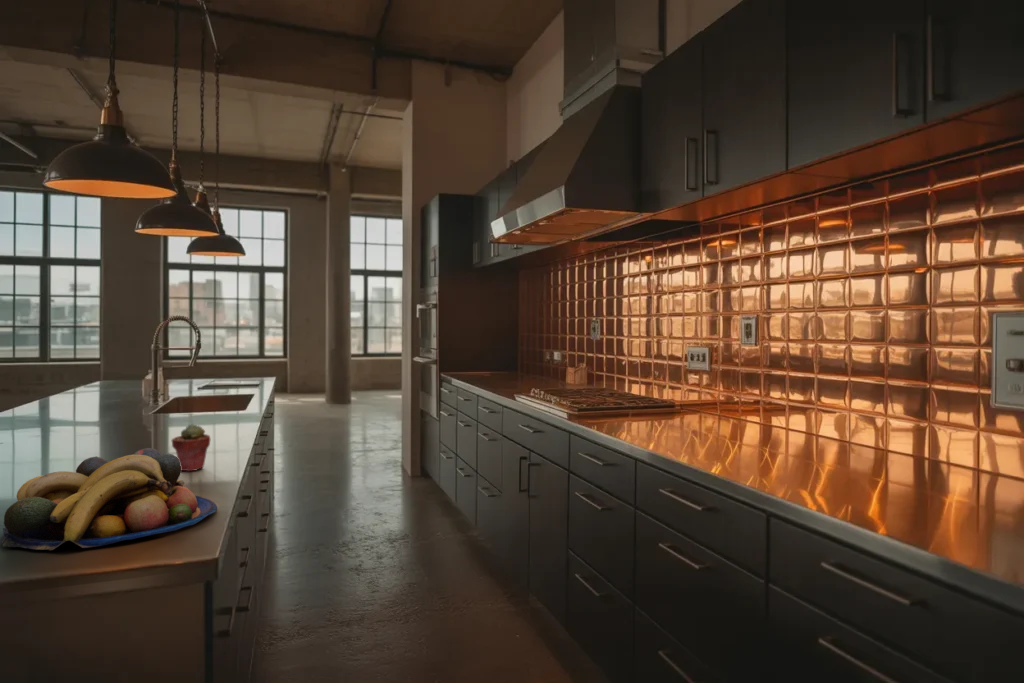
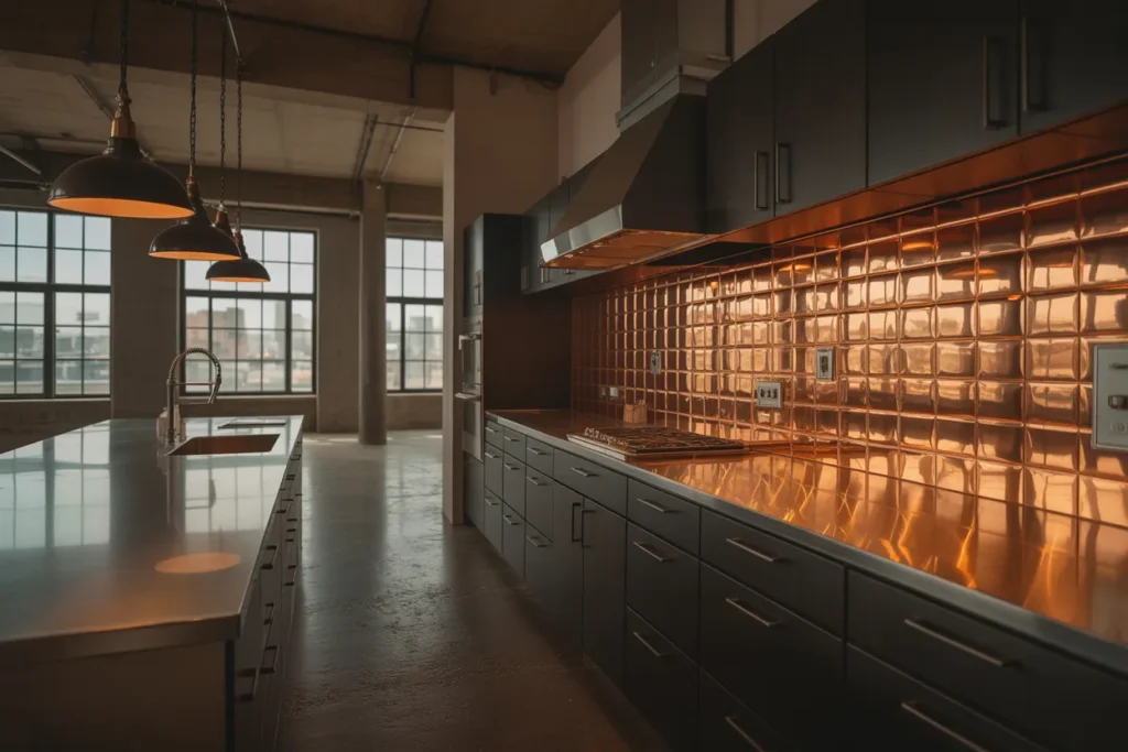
- potted succulent (191, 446)
- fruit bowl (118, 487)
